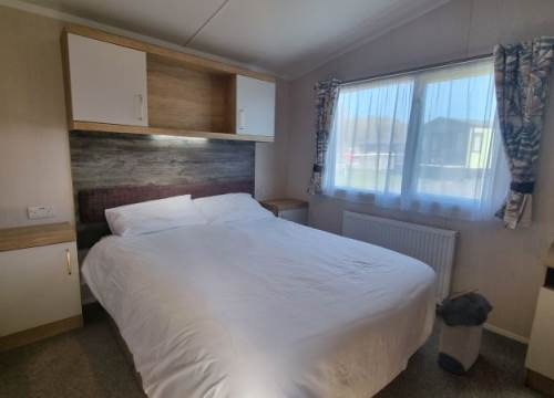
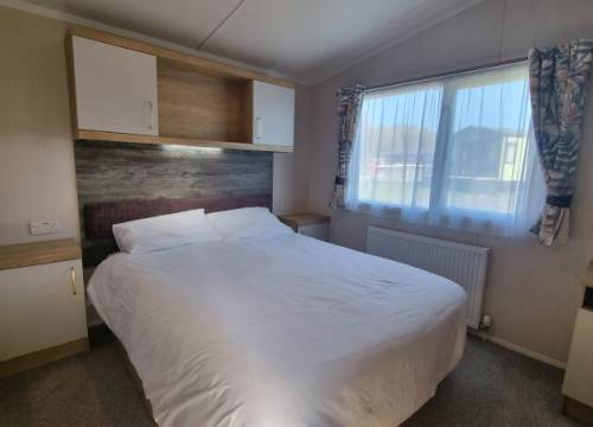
- laundry hamper (462, 320)
